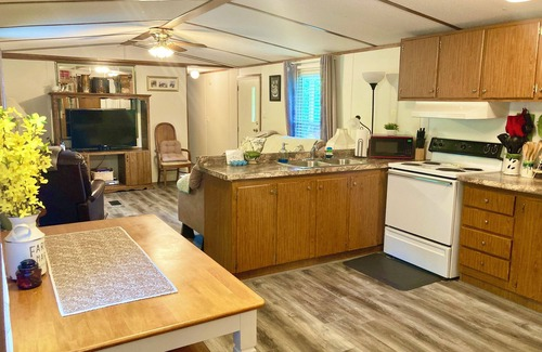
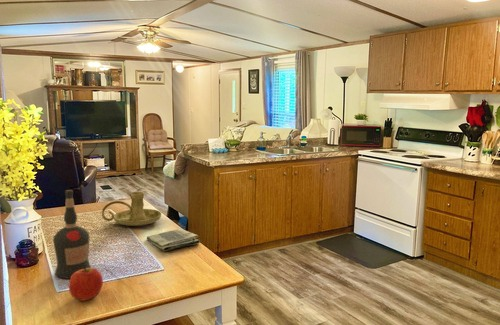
+ liquor bottle (71, 231)
+ candle holder (131, 208)
+ dish towel (173, 238)
+ apple (85, 282)
